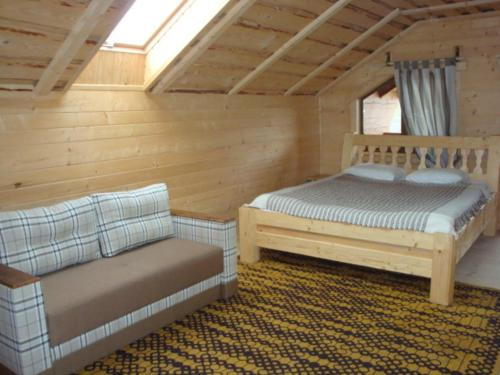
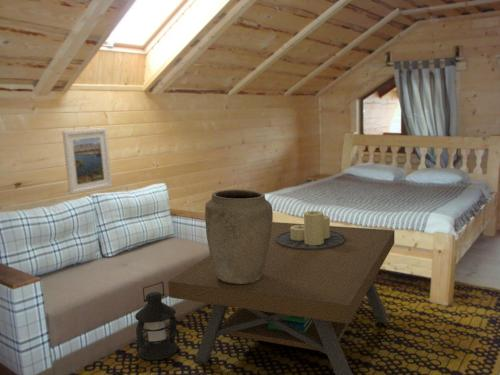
+ coffee table (296, 280)
+ lantern (155, 318)
+ vase (239, 233)
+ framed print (88, 160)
